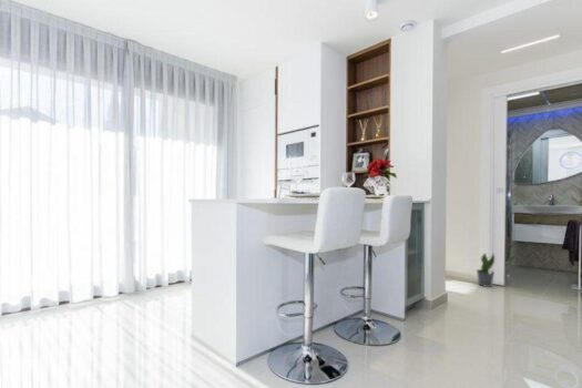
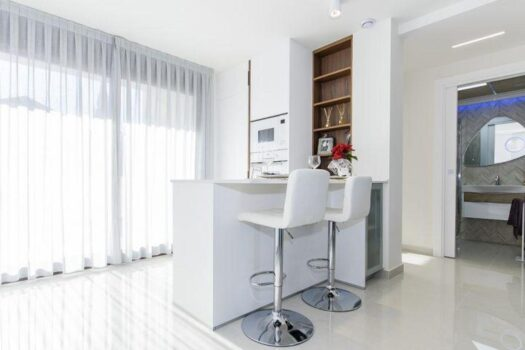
- potted plant (484, 268)
